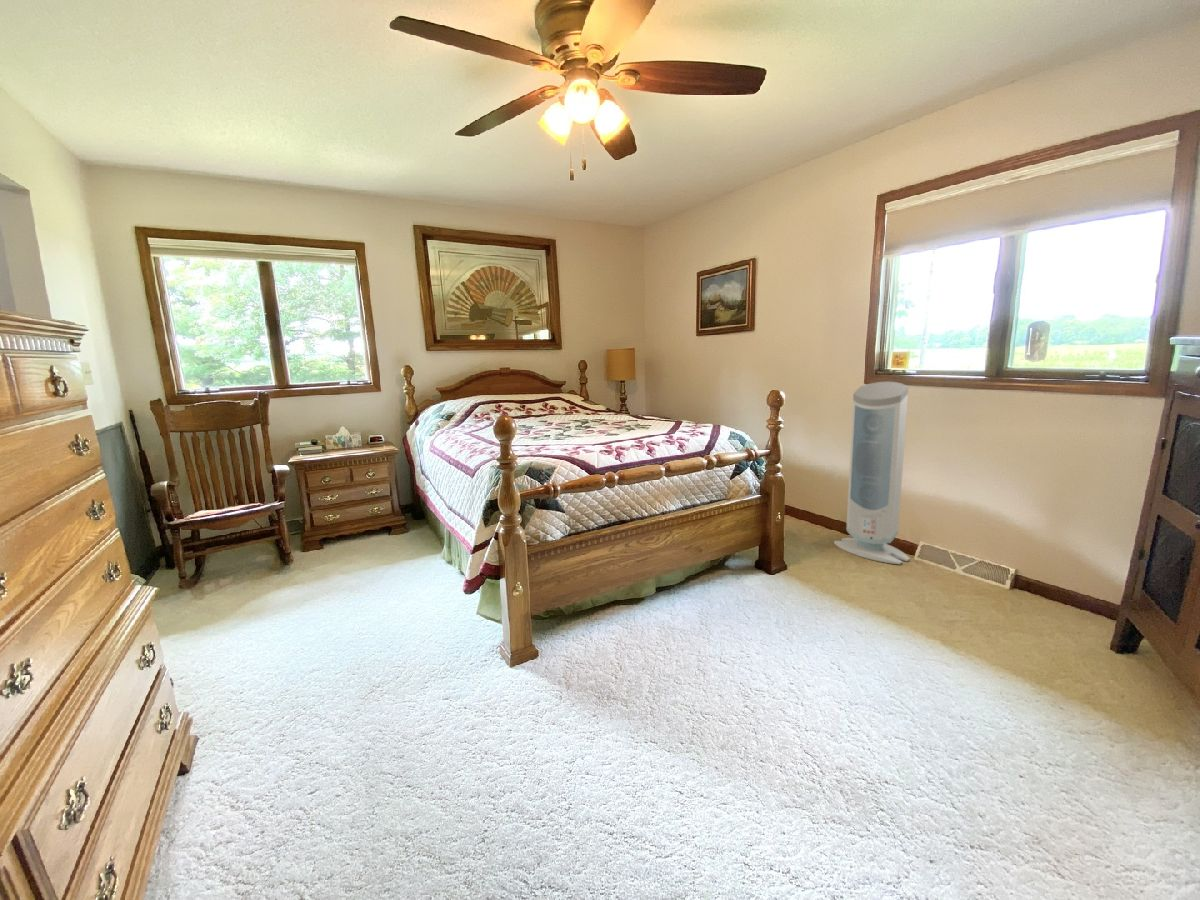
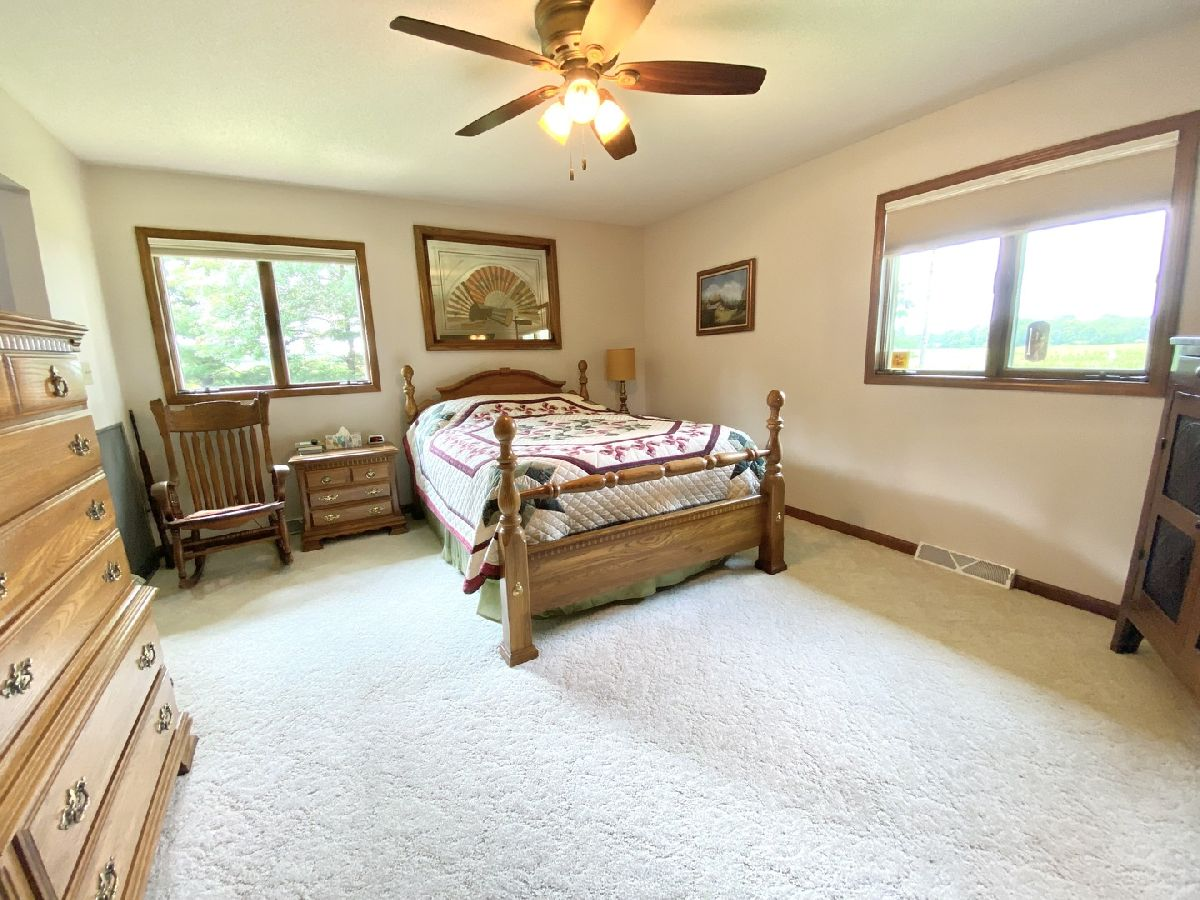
- air purifier (875, 469)
